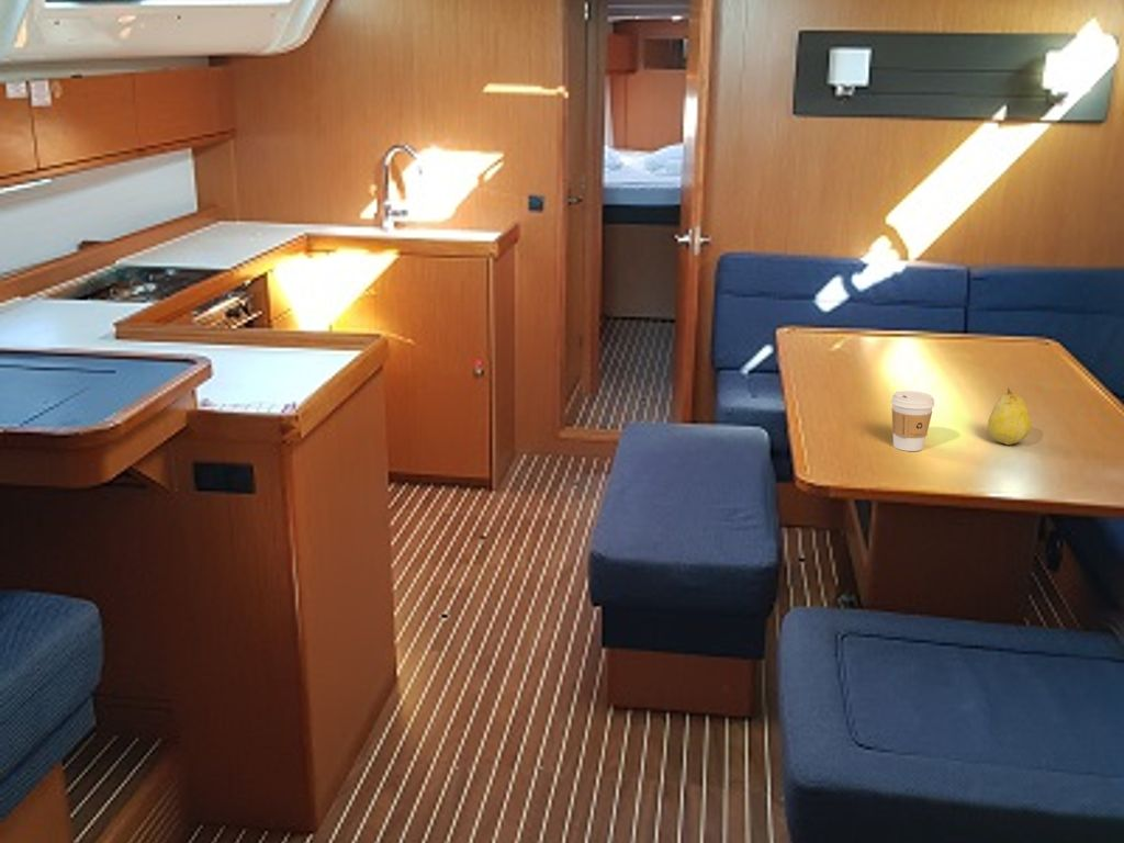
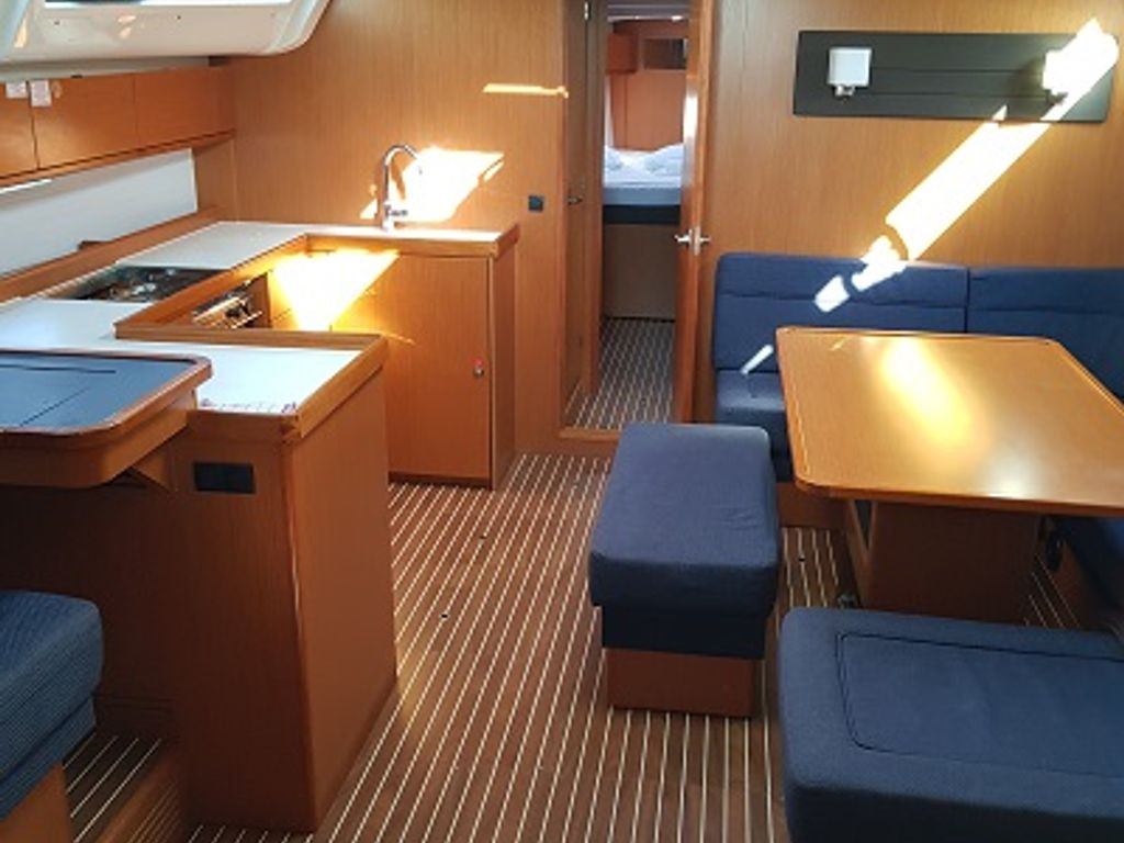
- coffee cup (910, 419)
- fruit (1010, 416)
